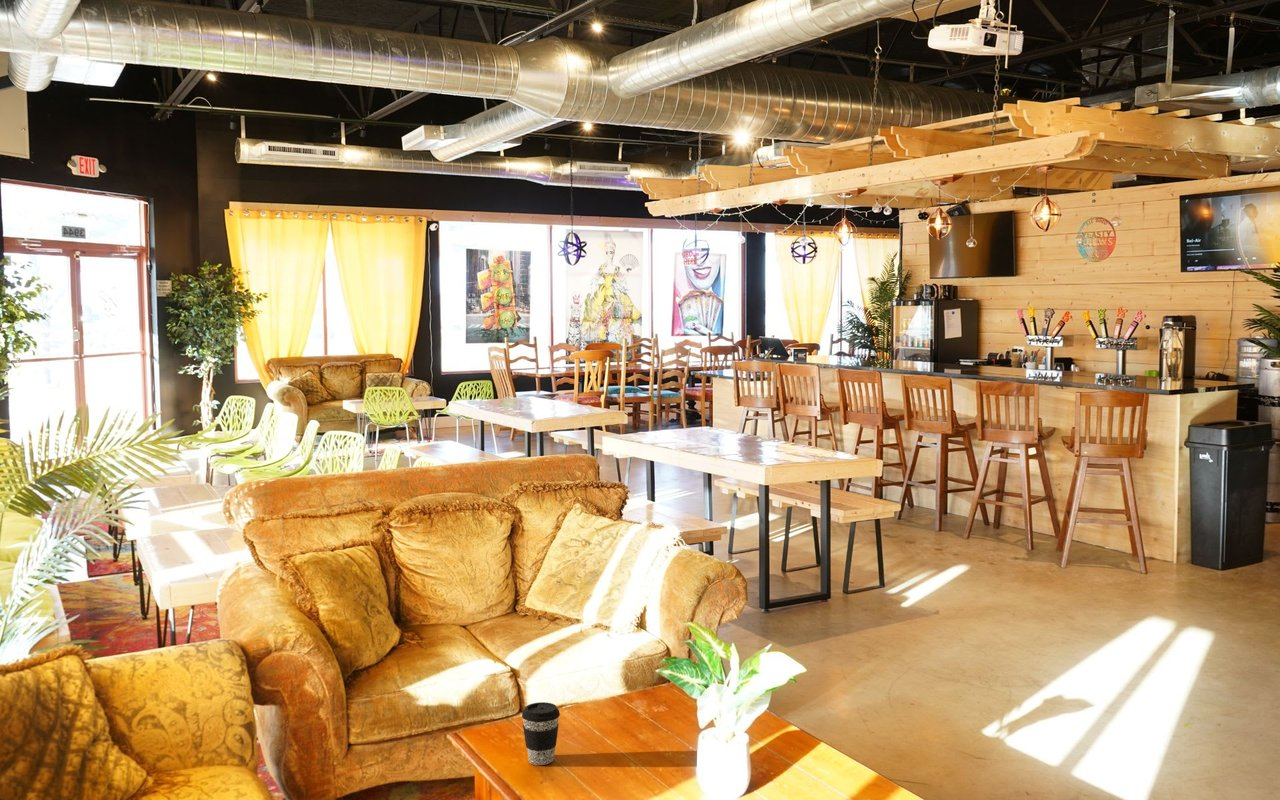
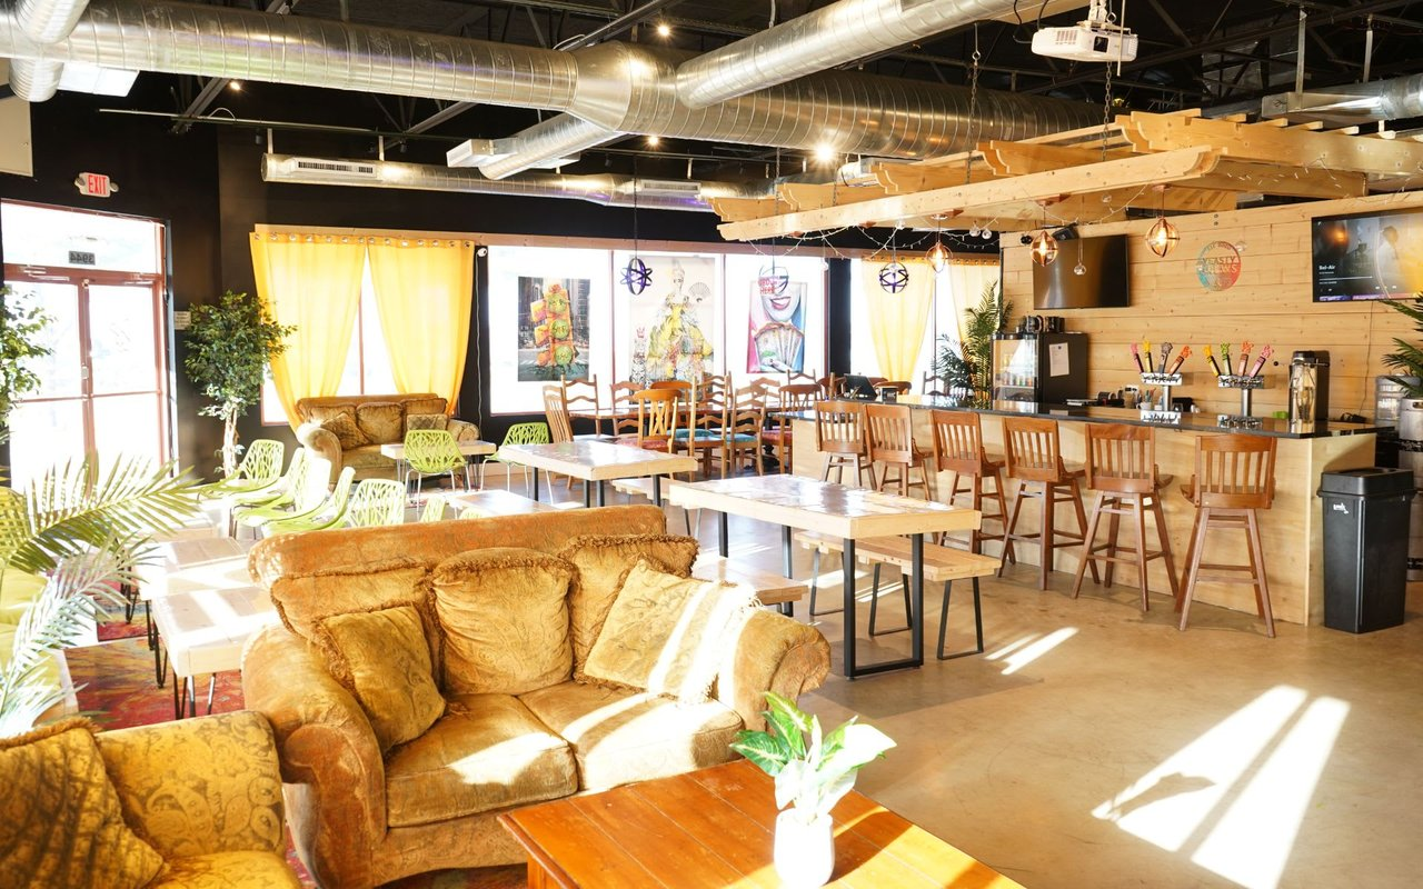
- coffee cup (541, 733)
